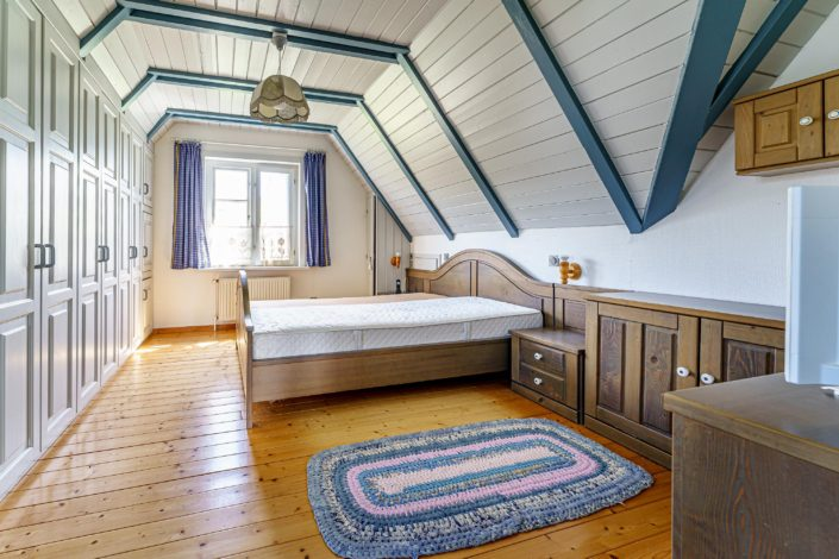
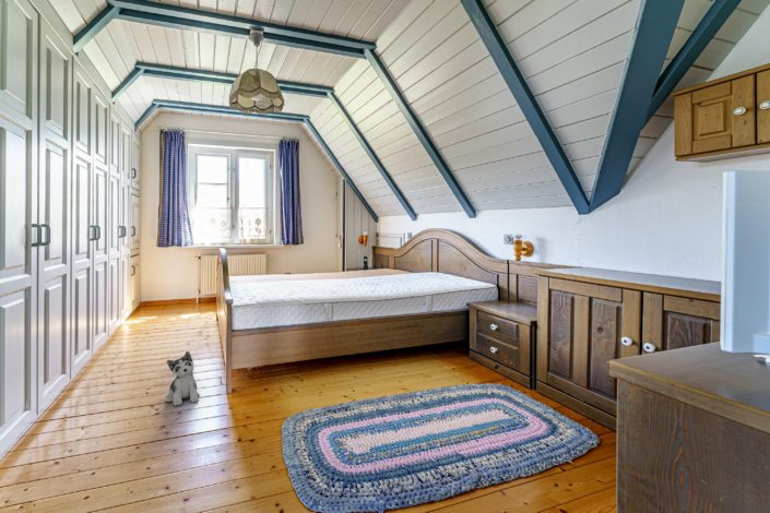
+ plush toy (182, 373)
